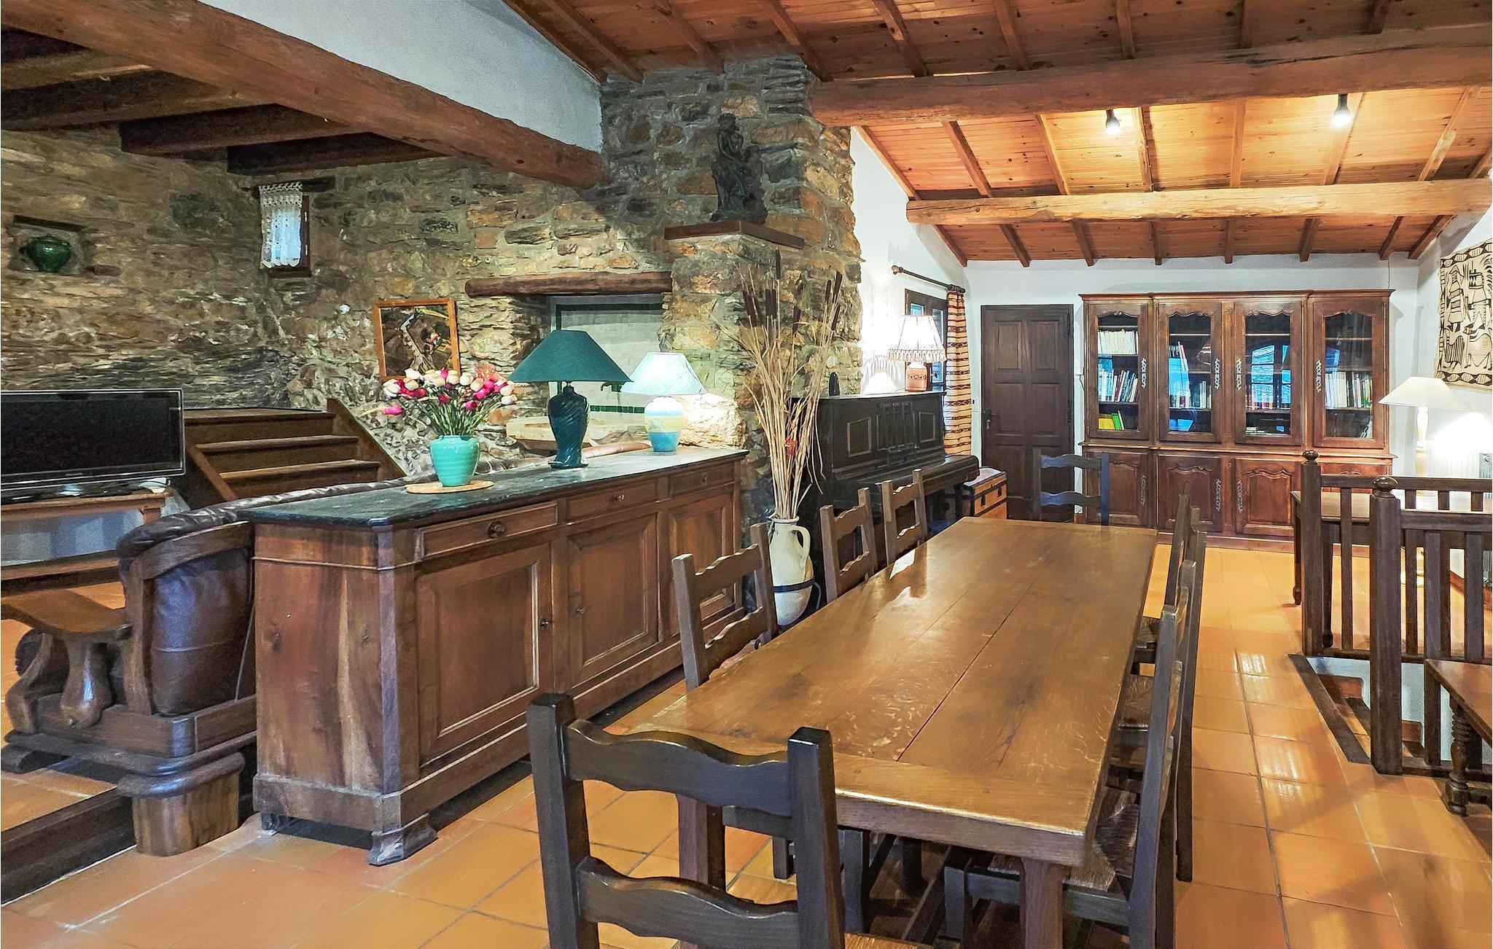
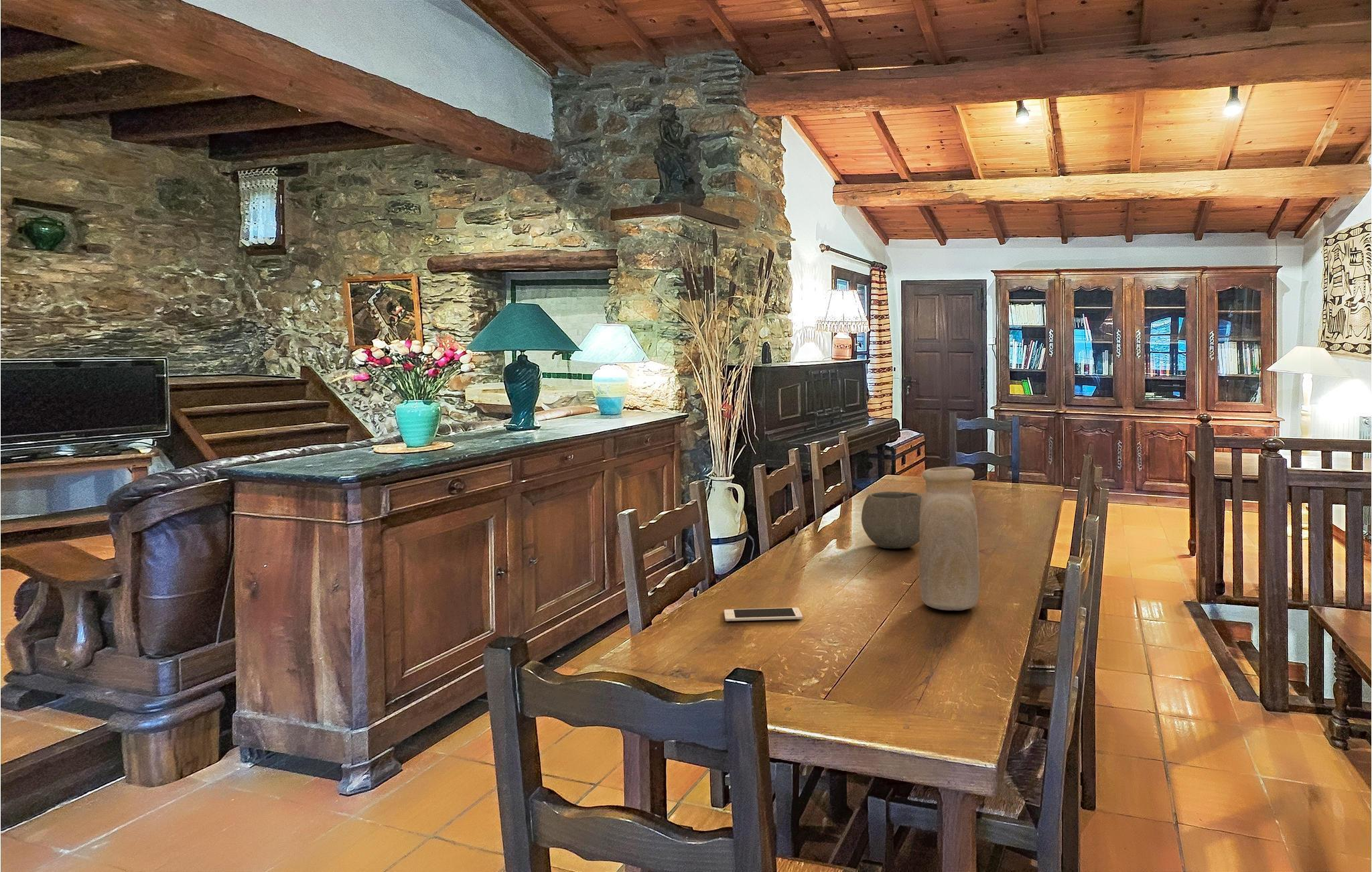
+ vase (948, 537)
+ cell phone (762, 614)
+ bowl (894, 520)
